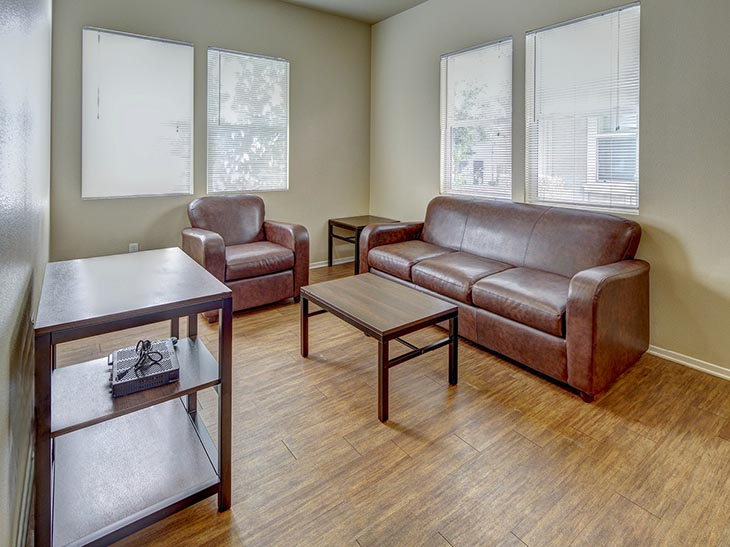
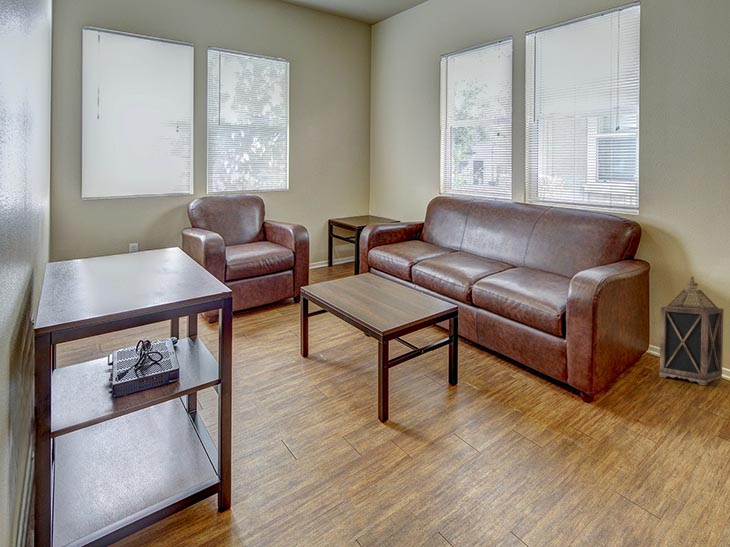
+ lantern (691, 327)
